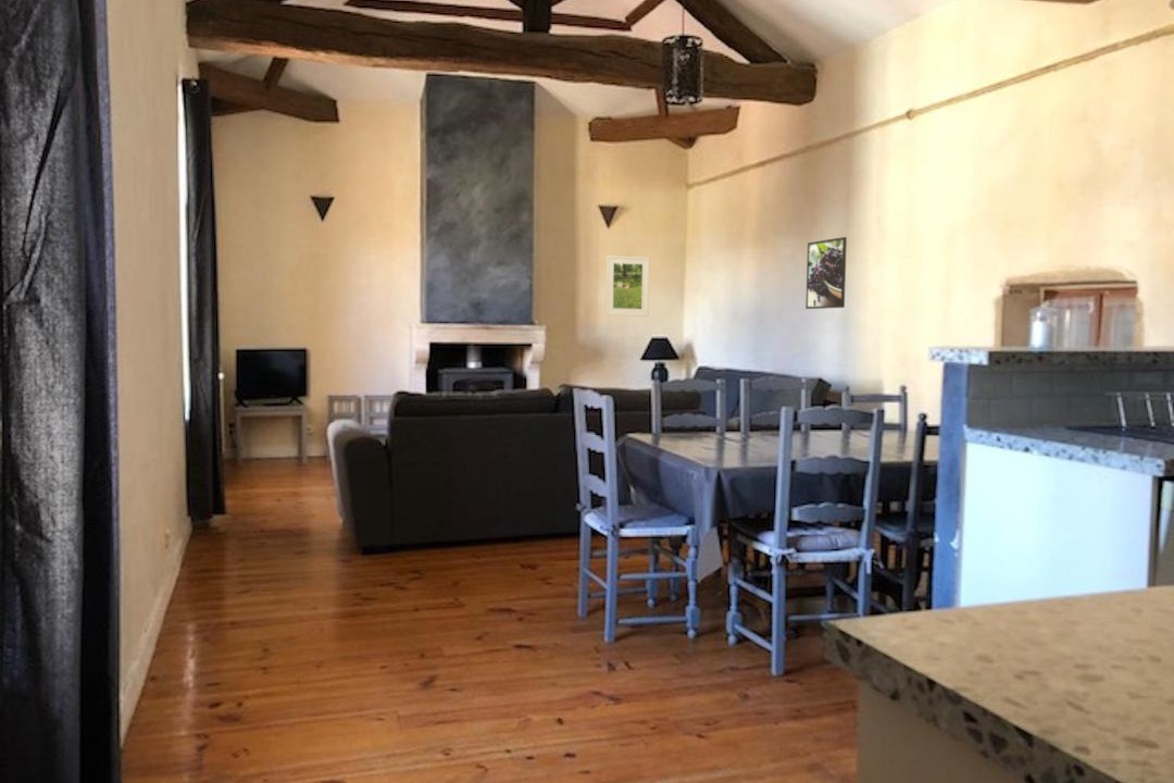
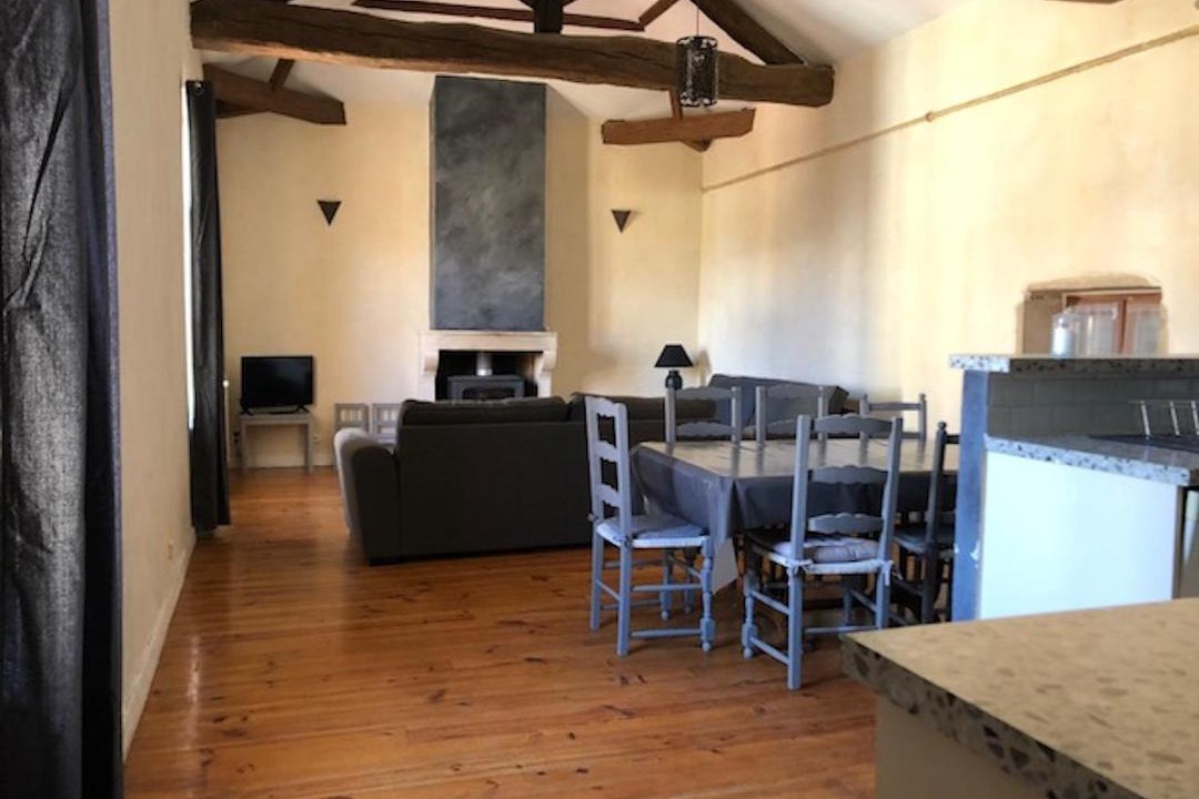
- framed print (627, 286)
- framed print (825, 274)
